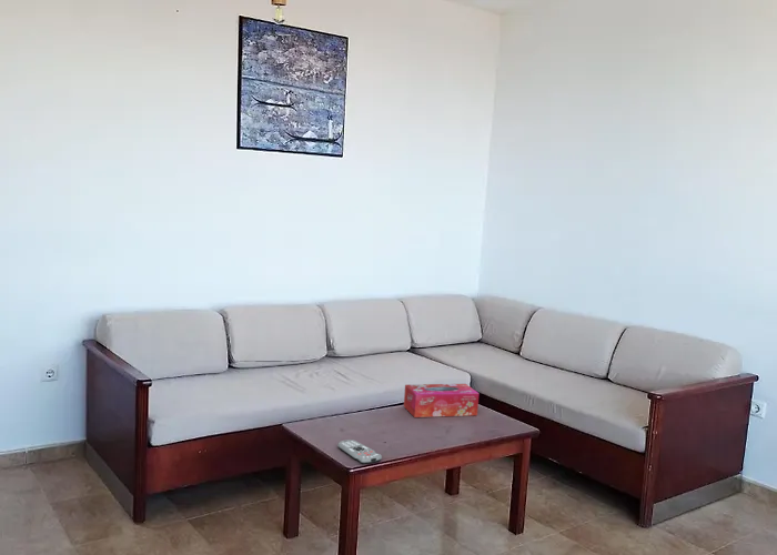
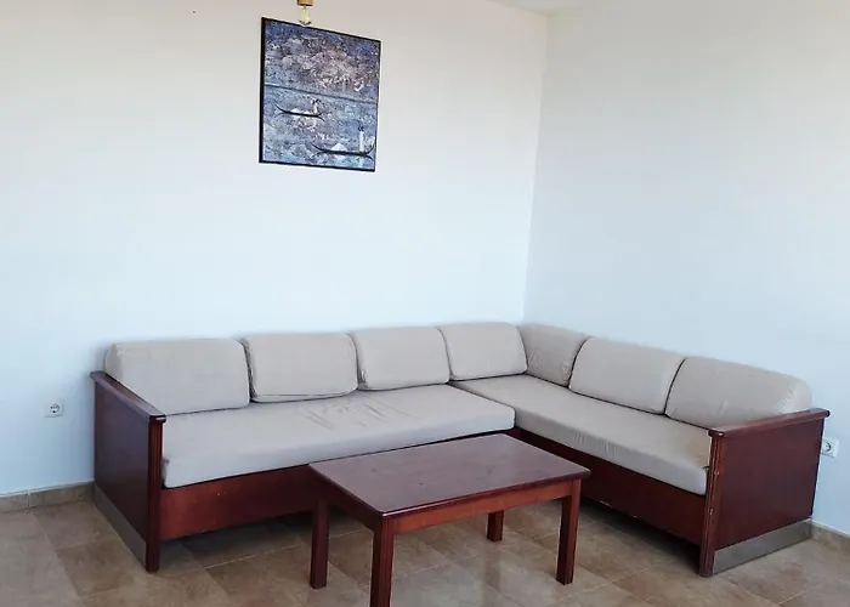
- remote control (357, 451)
- tissue box (441, 400)
